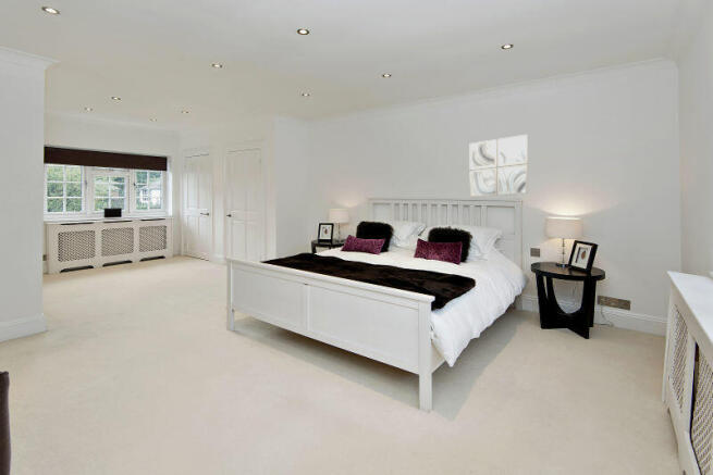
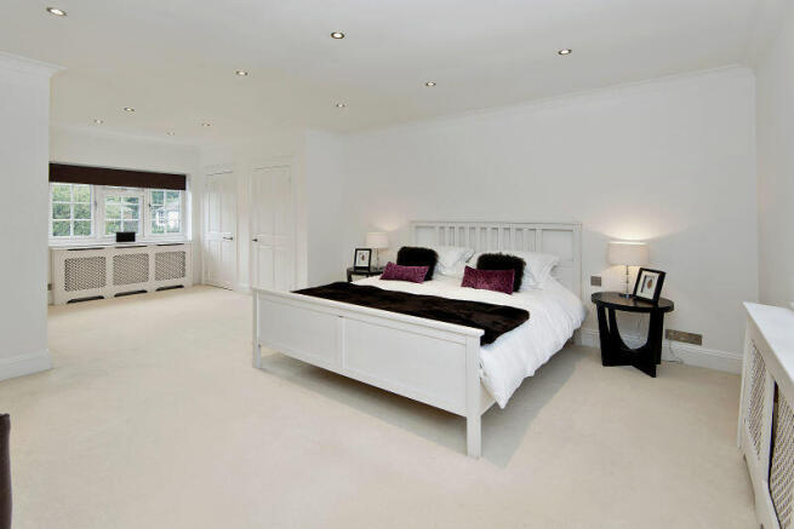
- wall art (496, 166)
